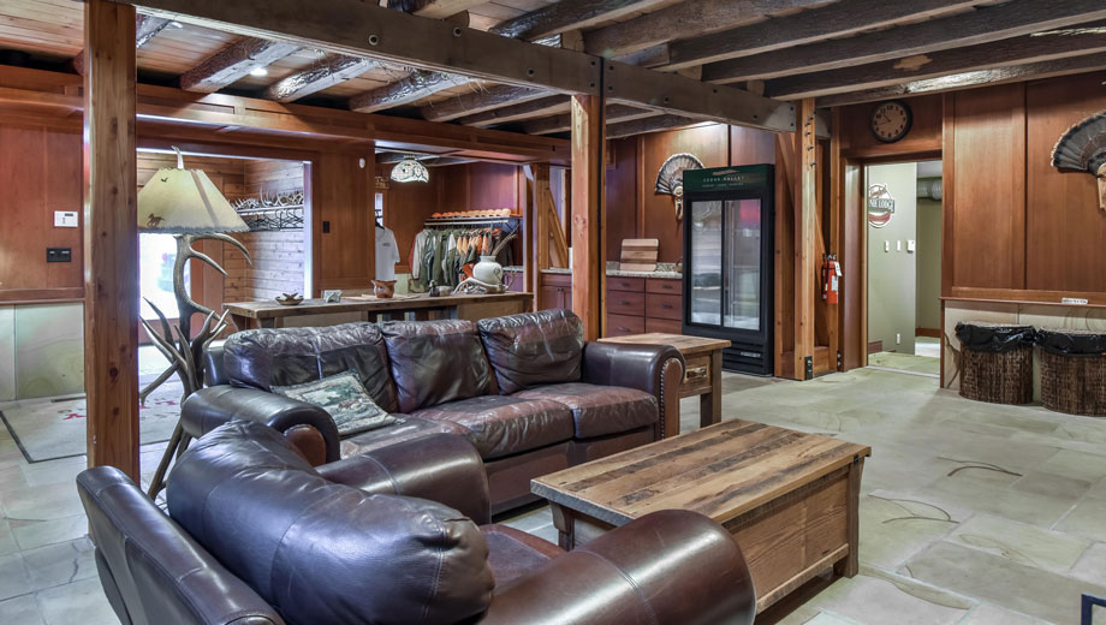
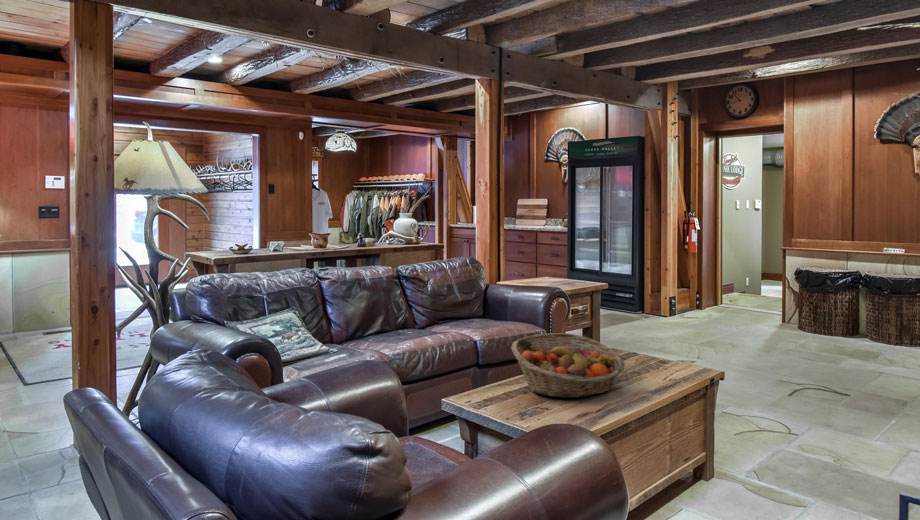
+ fruit basket (567, 363)
